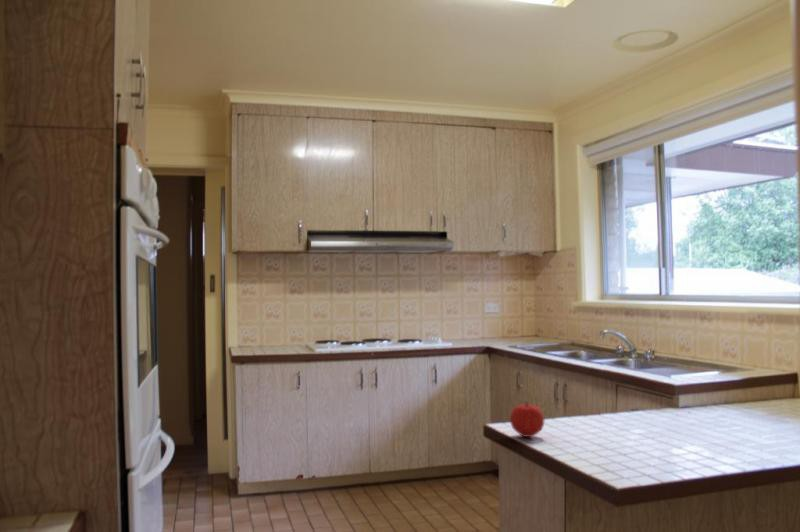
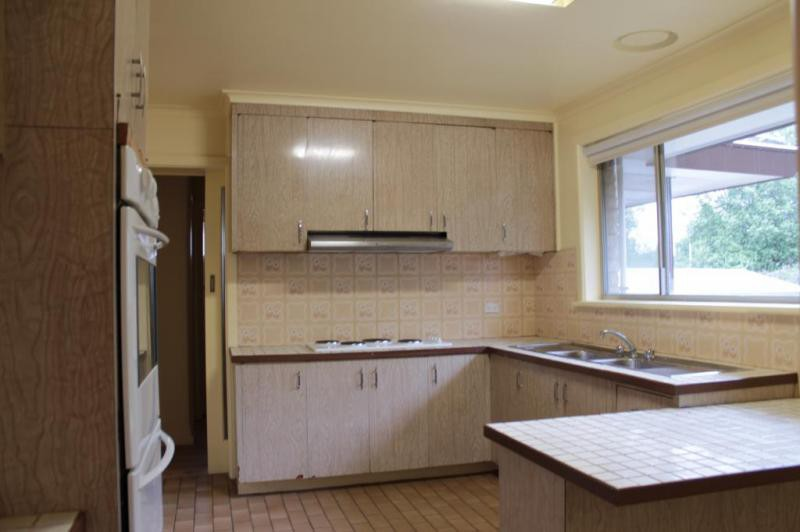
- fruit (527, 418)
